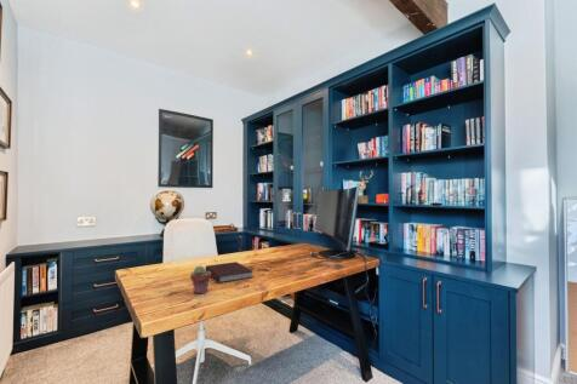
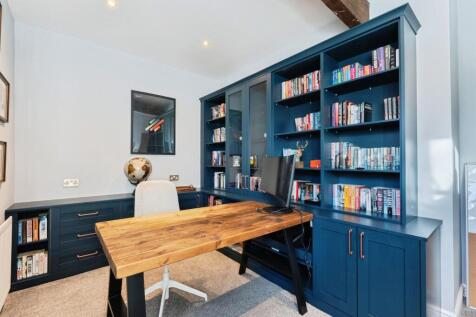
- potted succulent (200, 279)
- notebook (228, 270)
